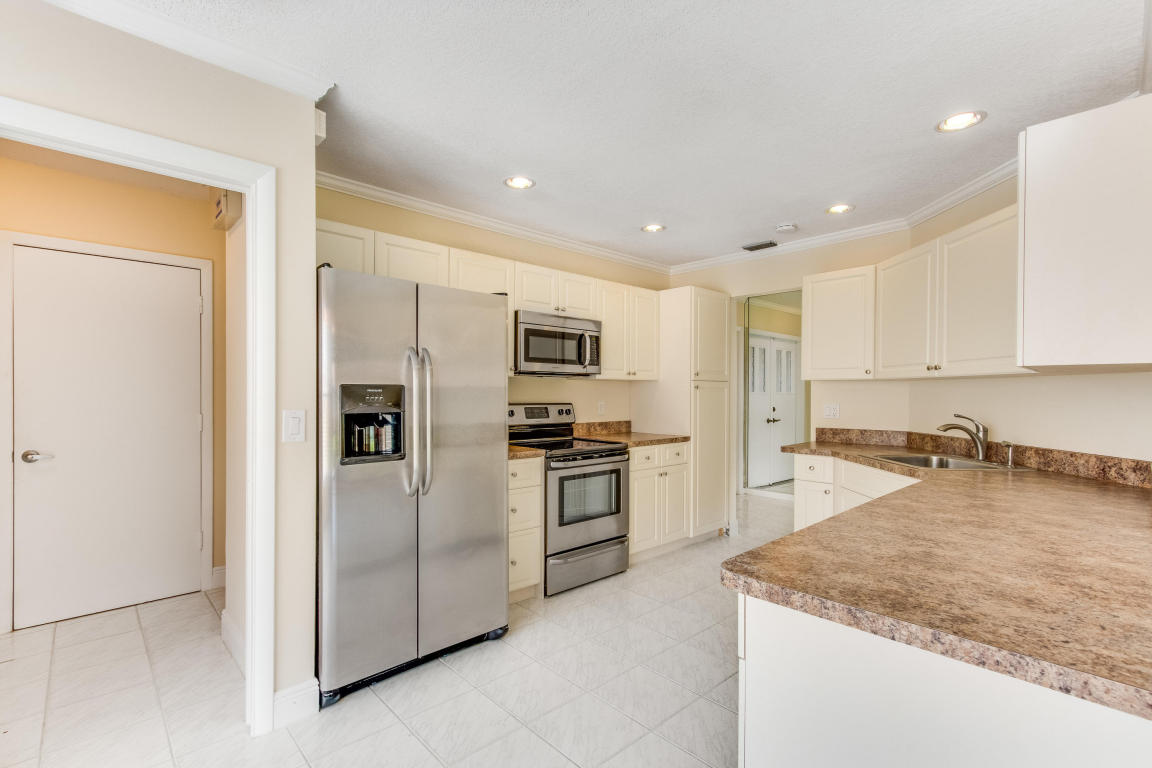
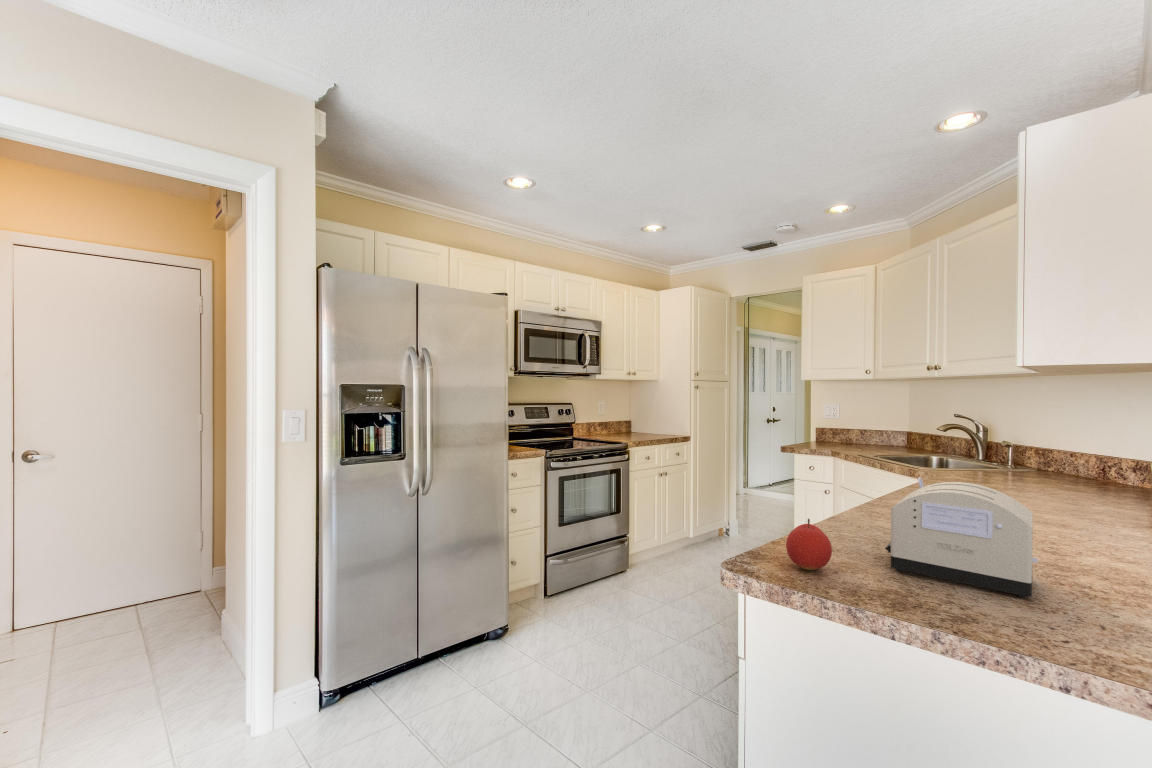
+ toaster (961, 525)
+ fruit (808, 543)
